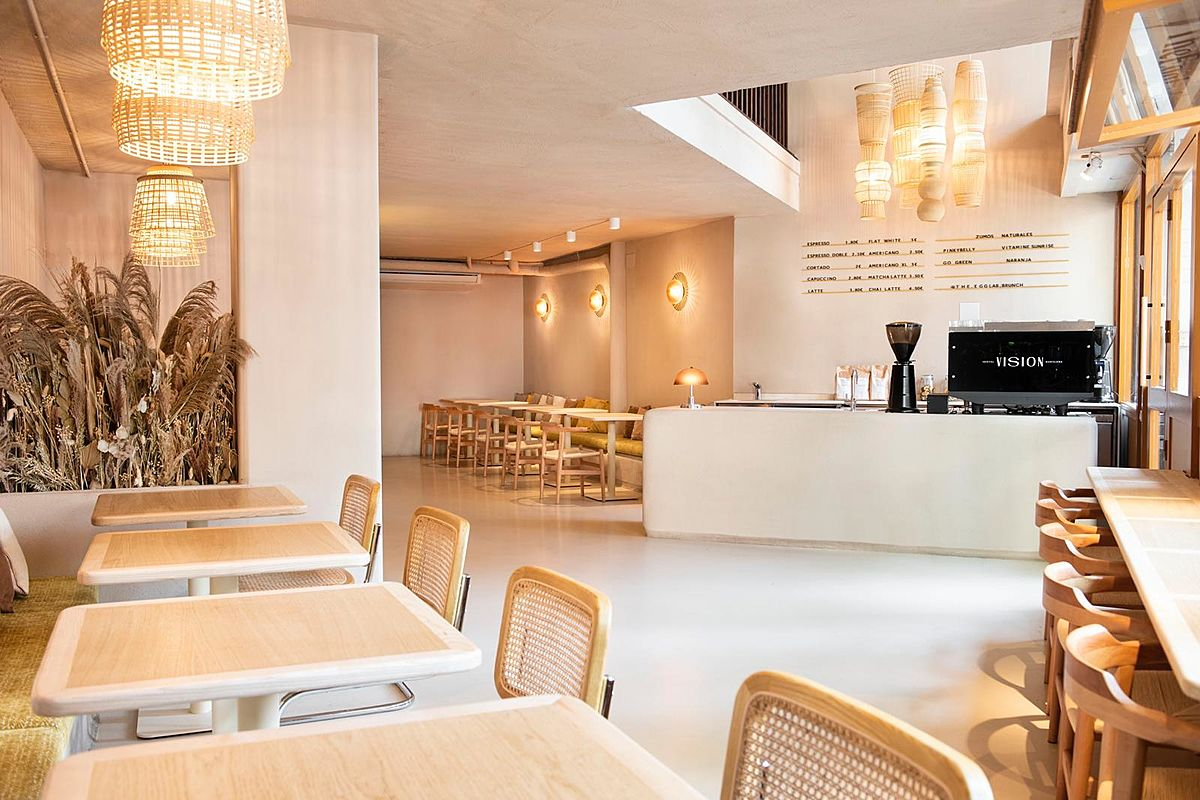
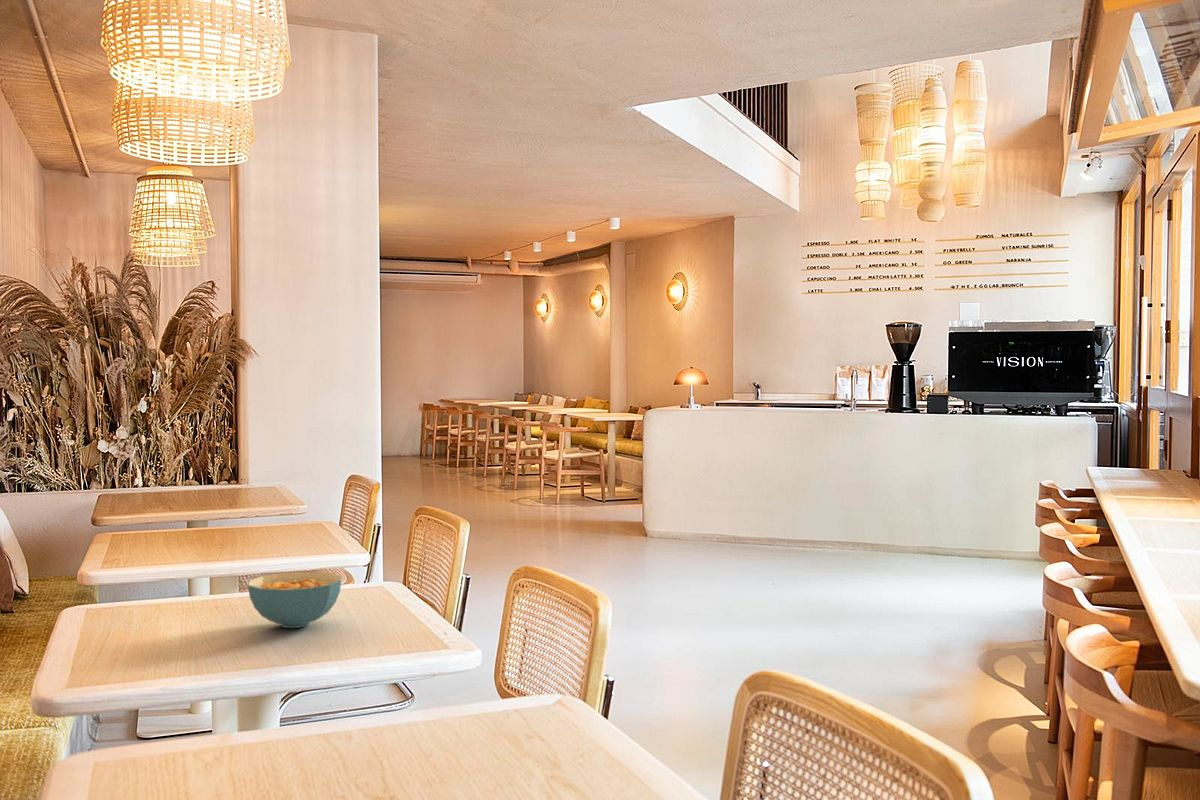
+ cereal bowl (295, 602)
